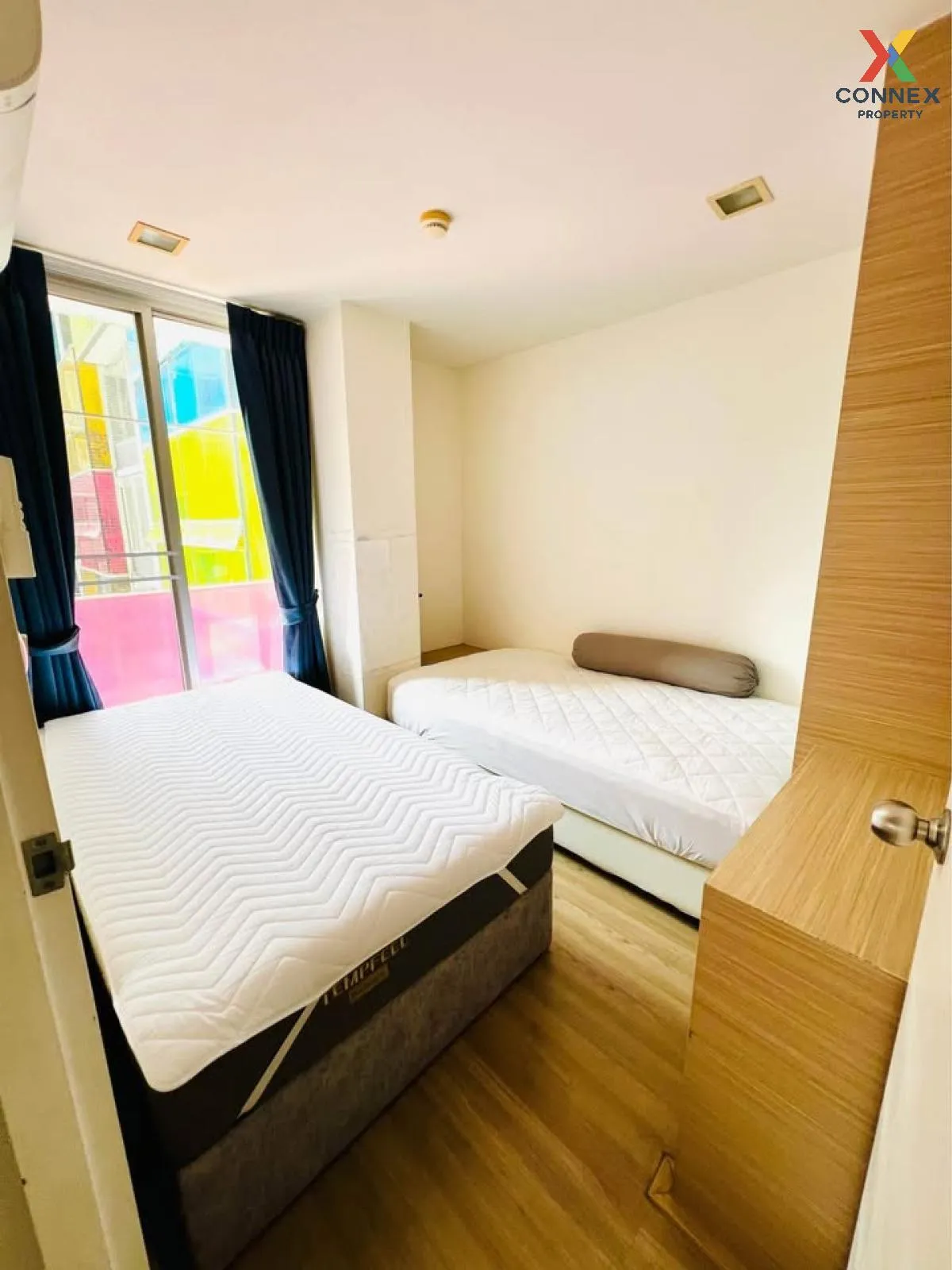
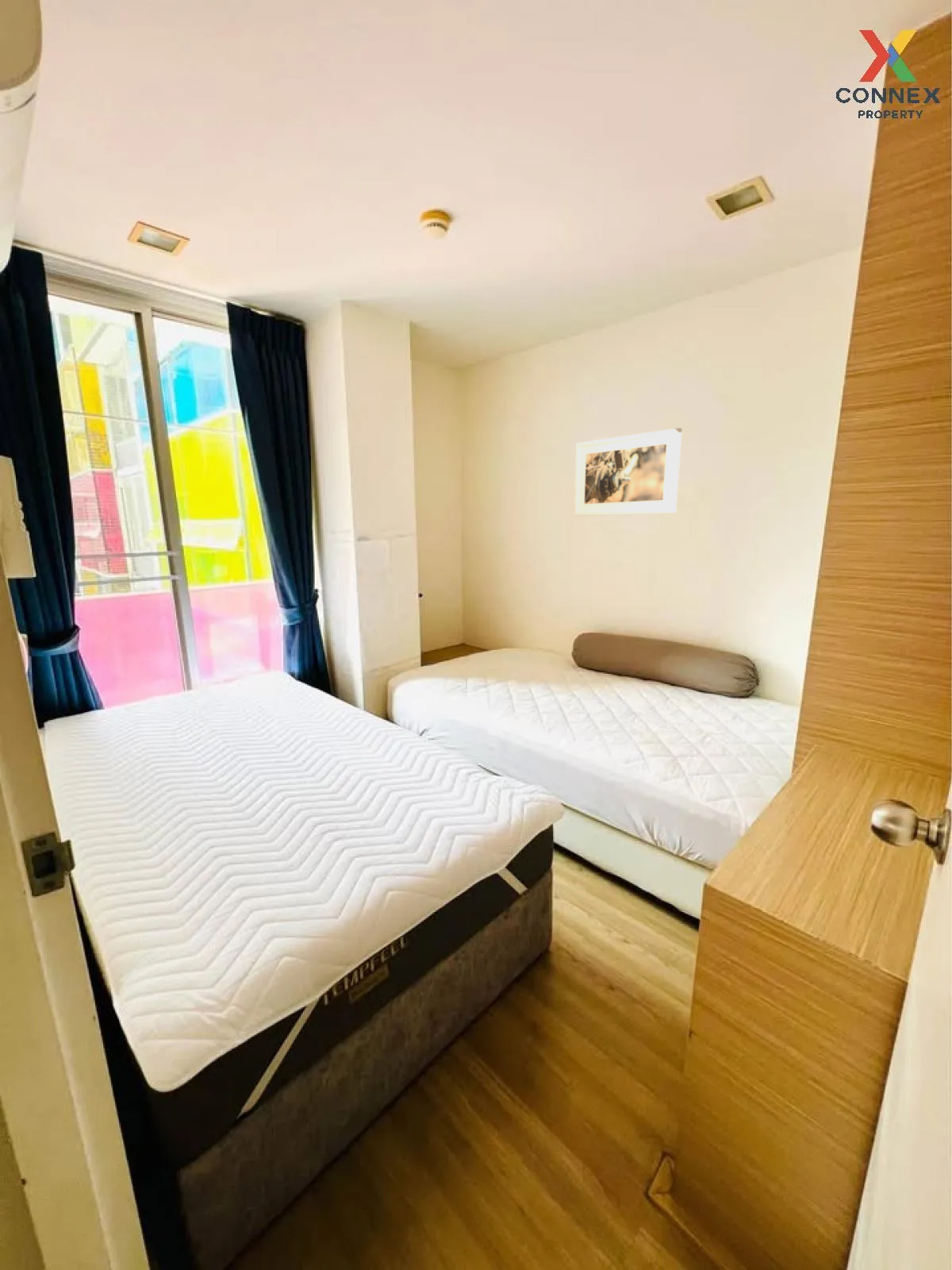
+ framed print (623, 475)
